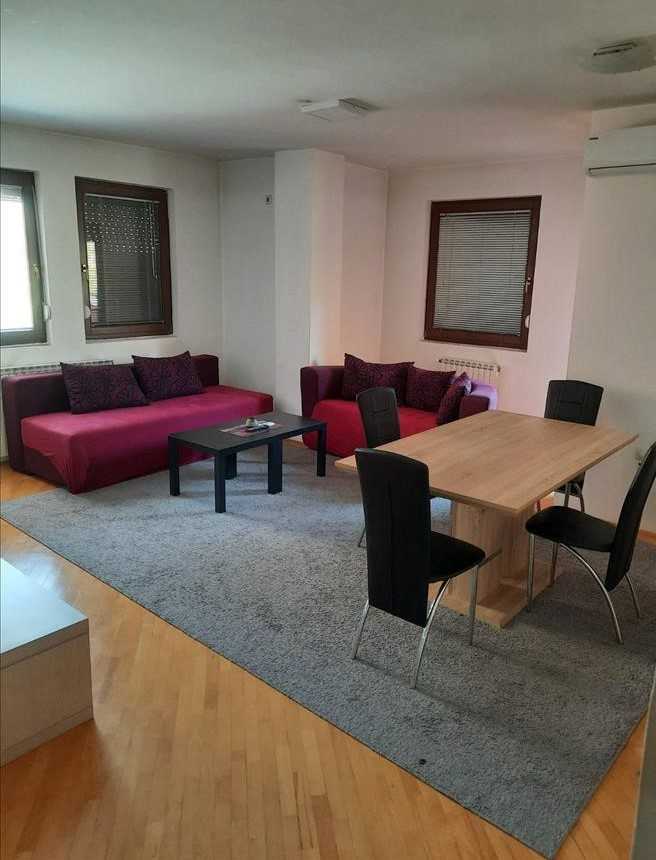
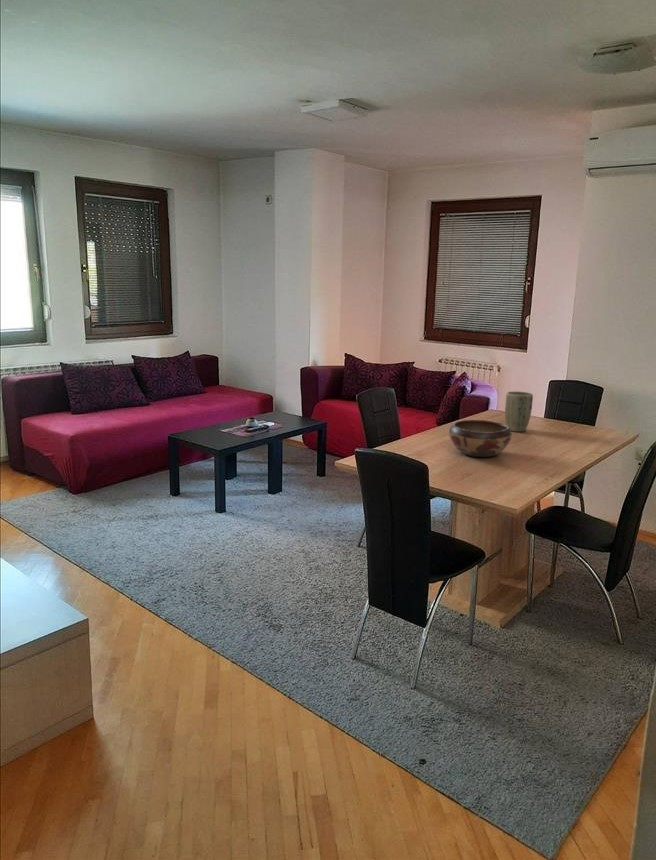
+ decorative bowl (479, 439)
+ plant pot (518, 411)
